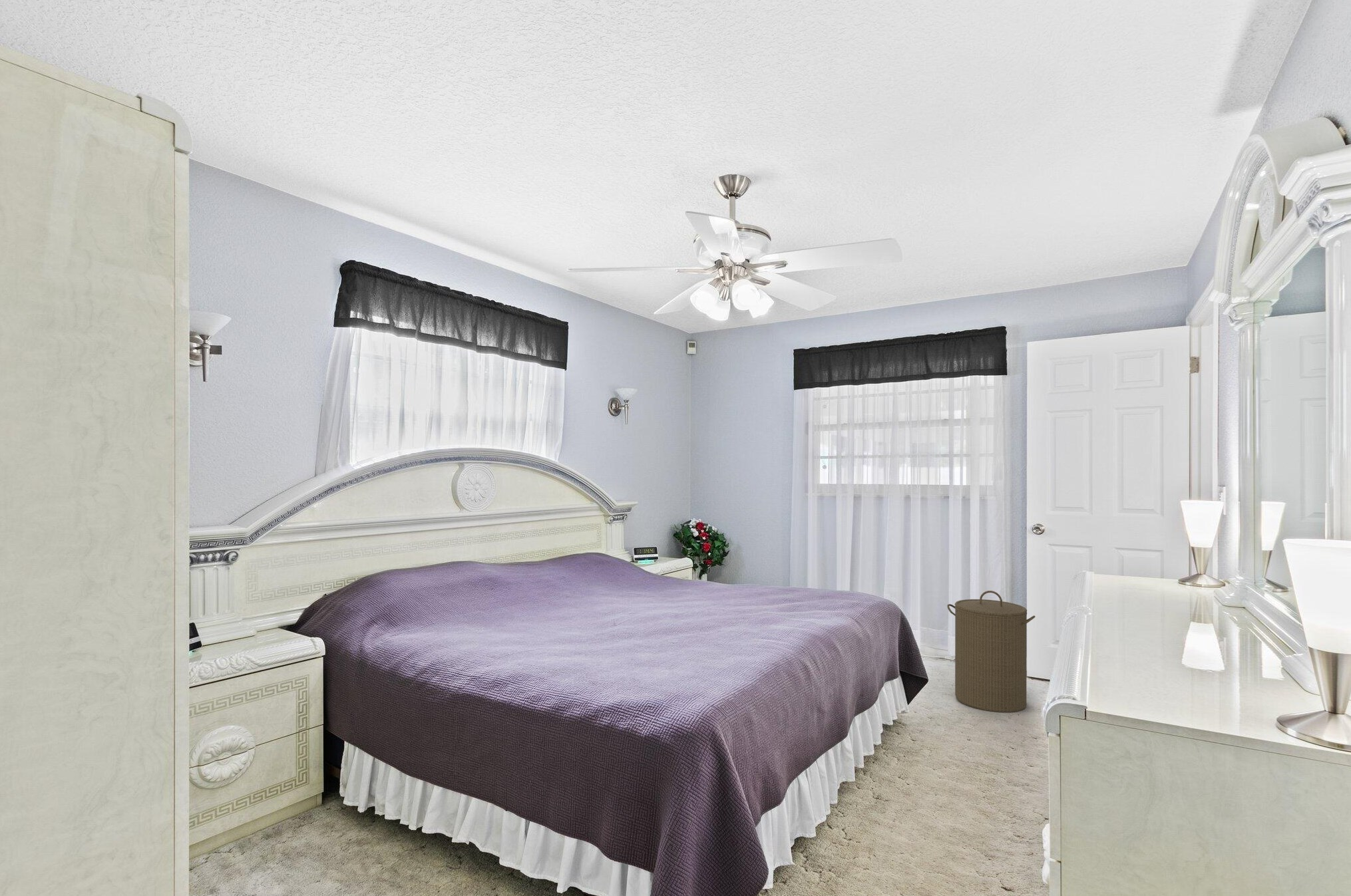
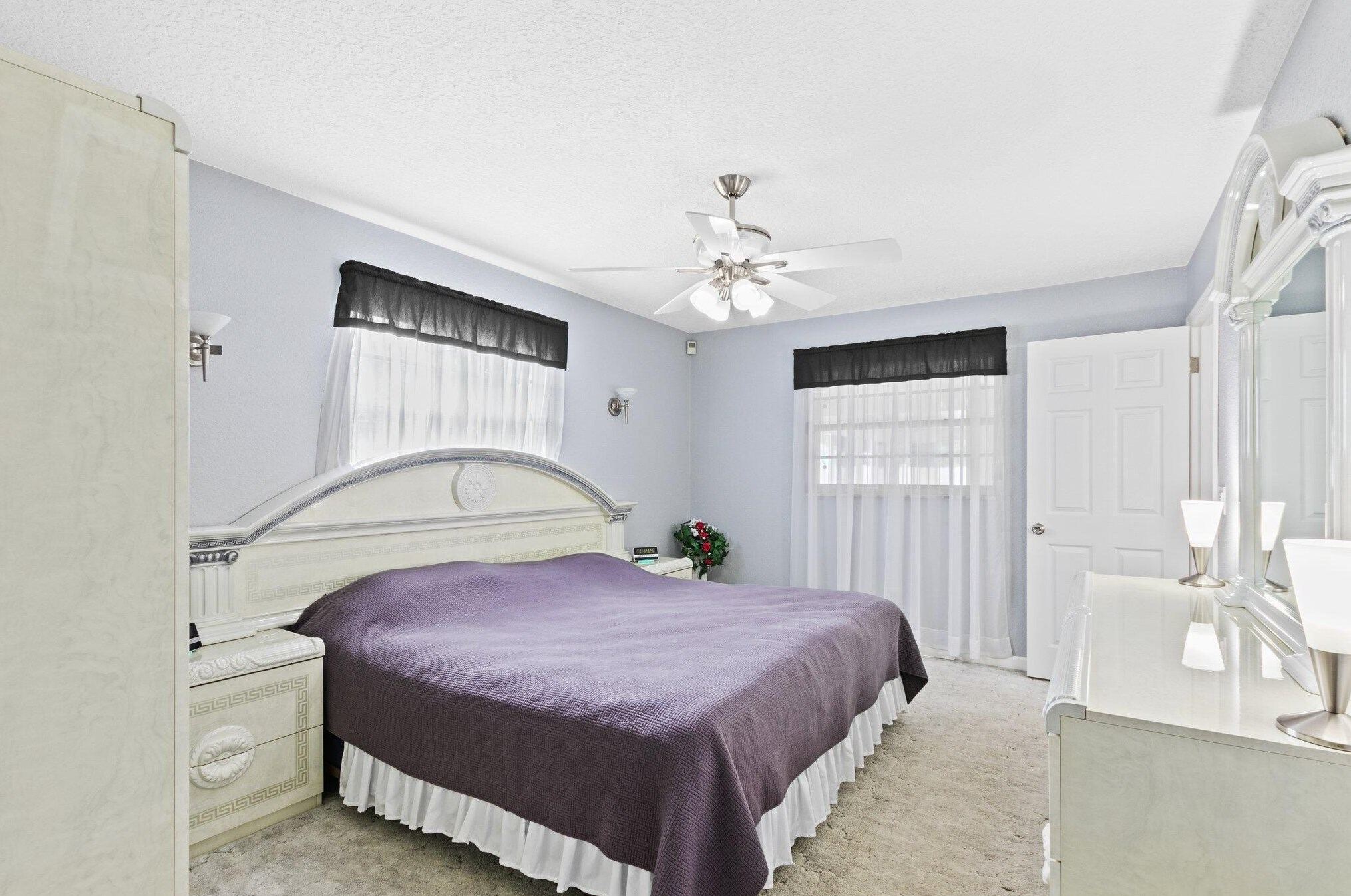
- laundry hamper (990, 645)
